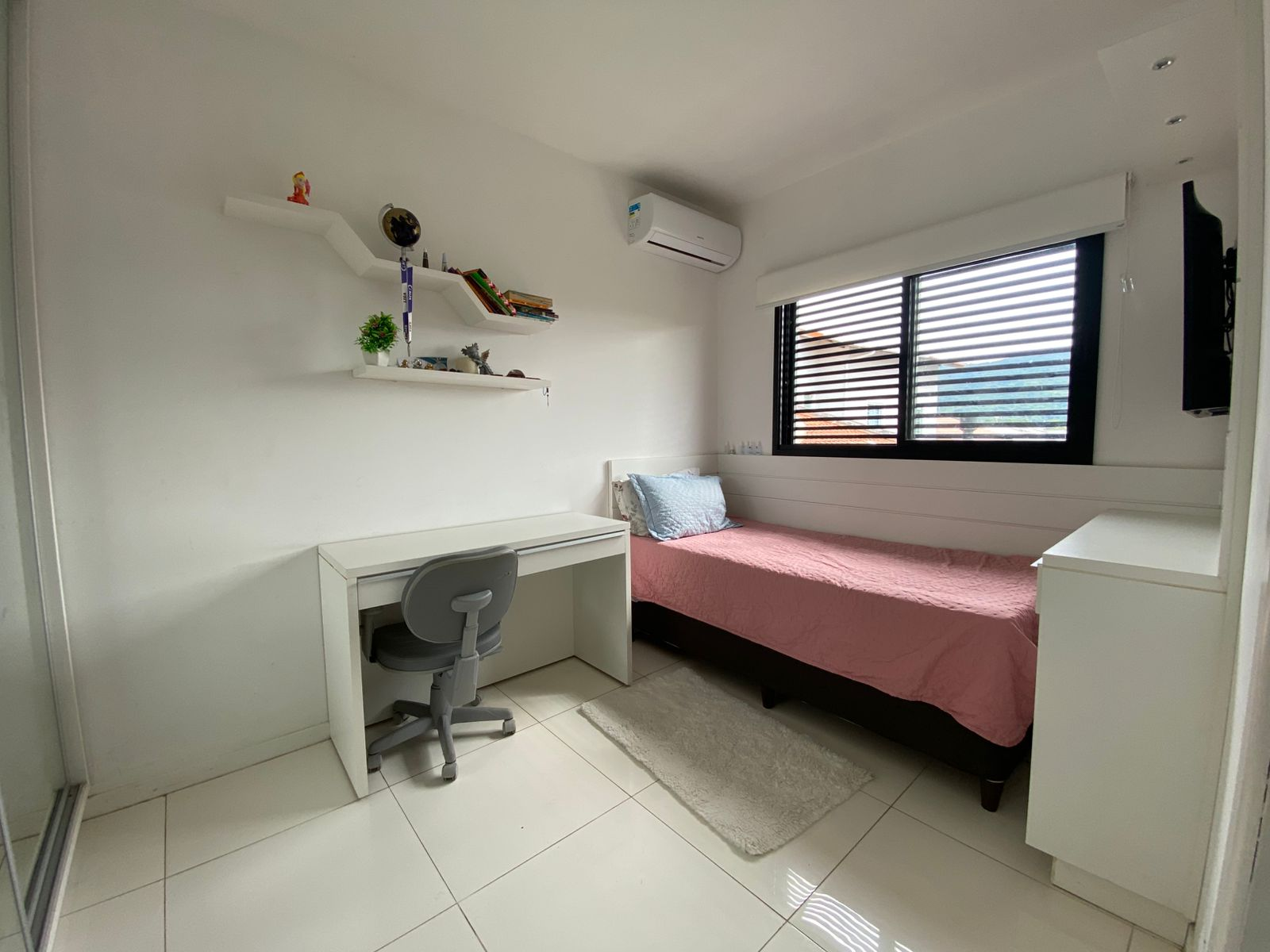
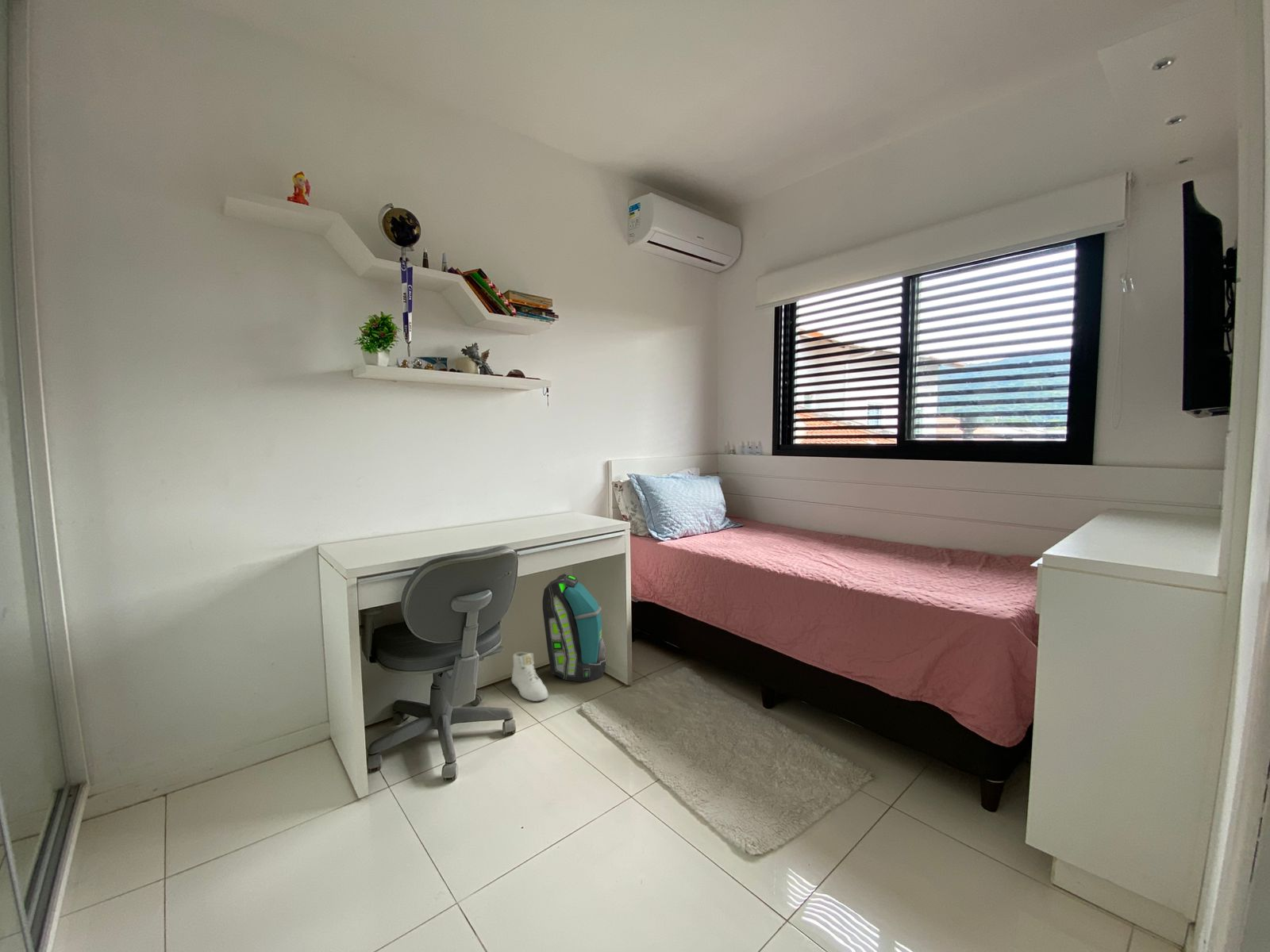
+ backpack (572, 624)
+ sneaker (528, 673)
